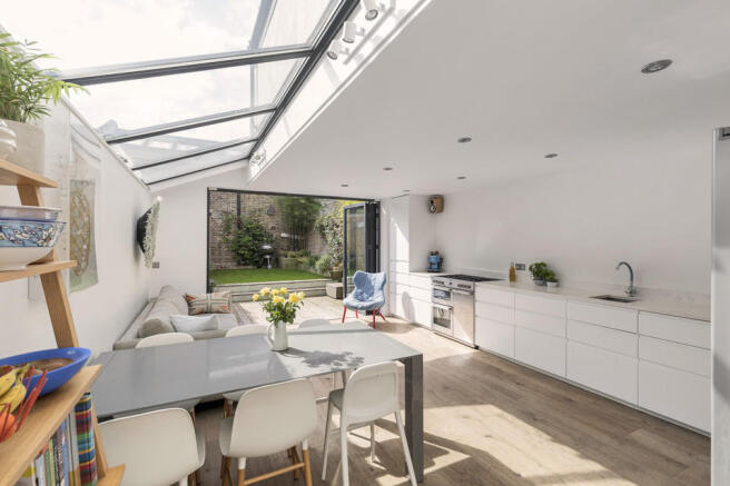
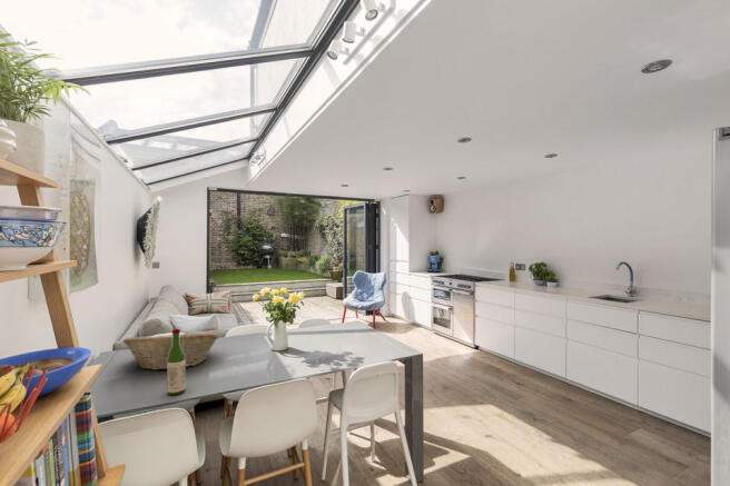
+ fruit basket (171, 345)
+ wine bottle (176, 360)
